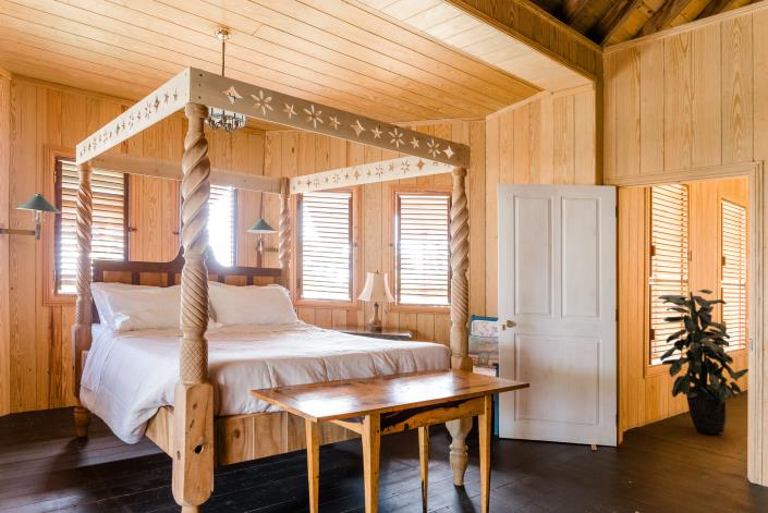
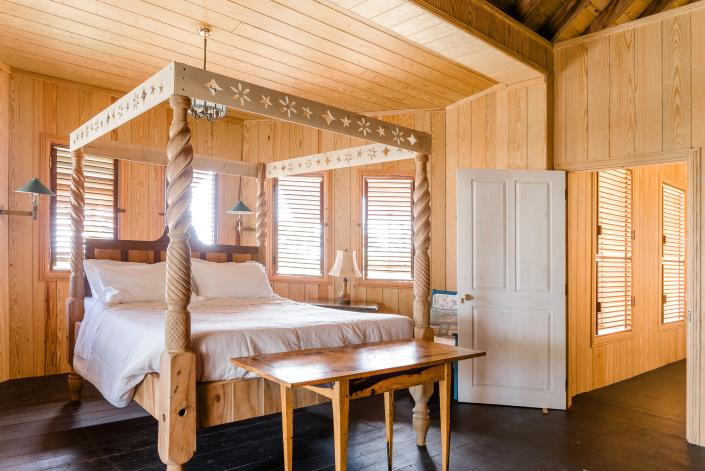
- indoor plant (699, 359)
